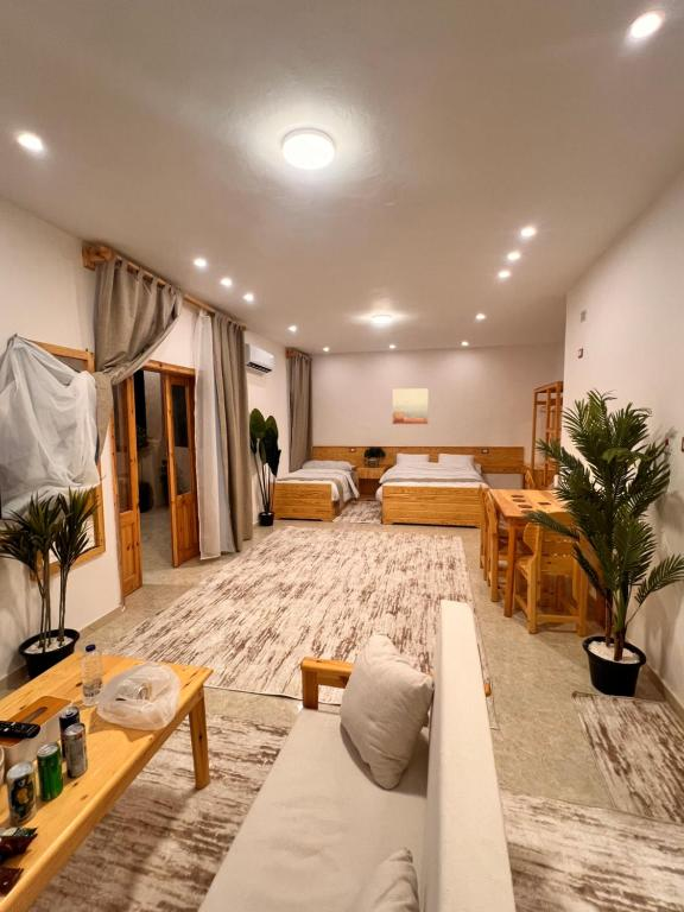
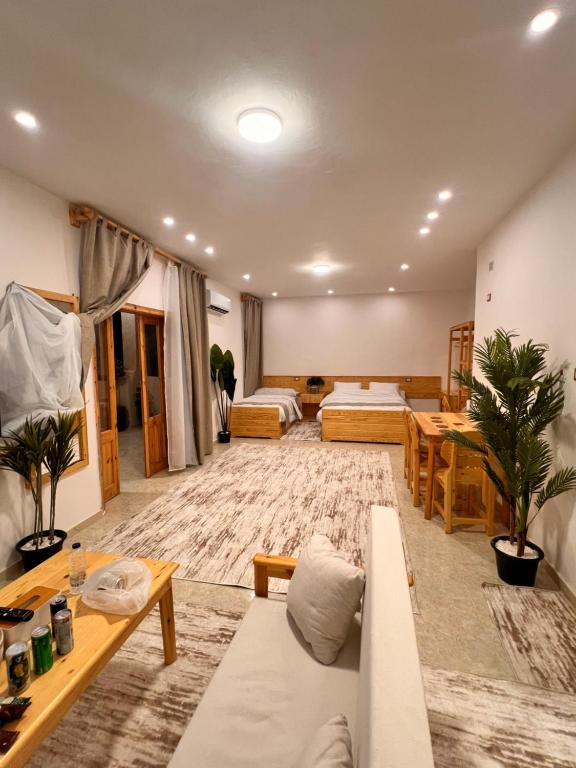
- wall art (410, 406)
